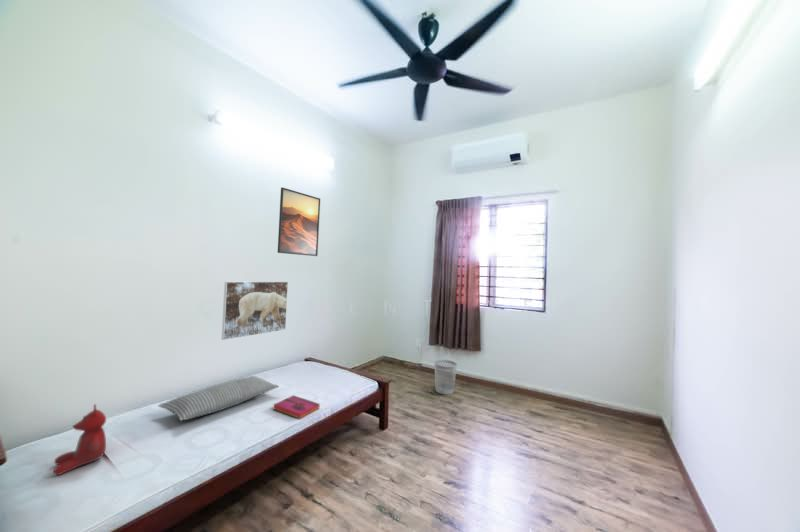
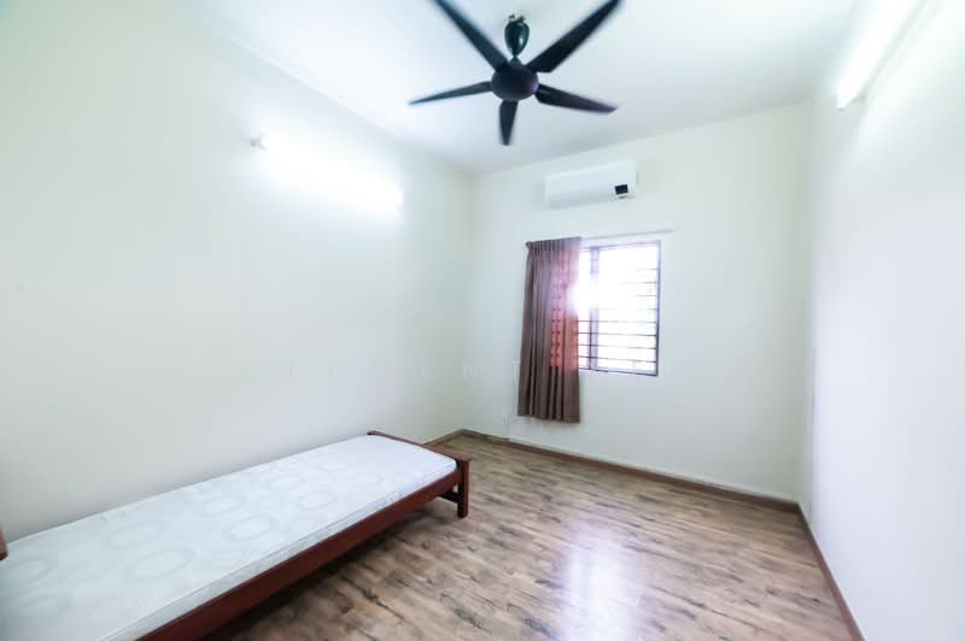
- hardback book (296, 406)
- stuffed bear (82, 436)
- wastebasket (445, 377)
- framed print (257, 307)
- pillow (224, 395)
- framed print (300, 223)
